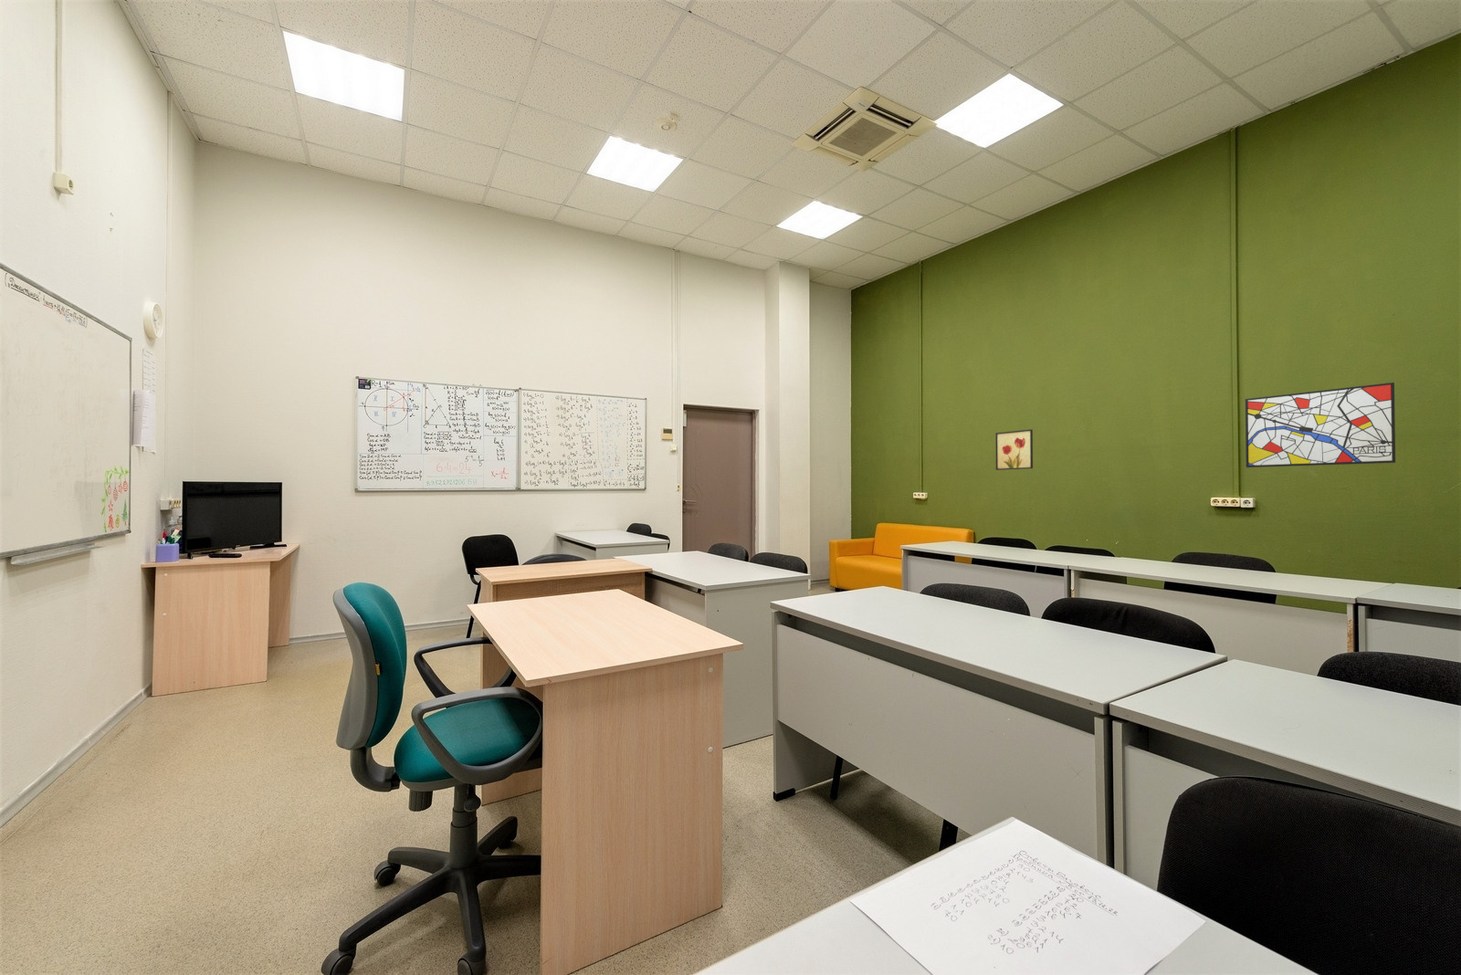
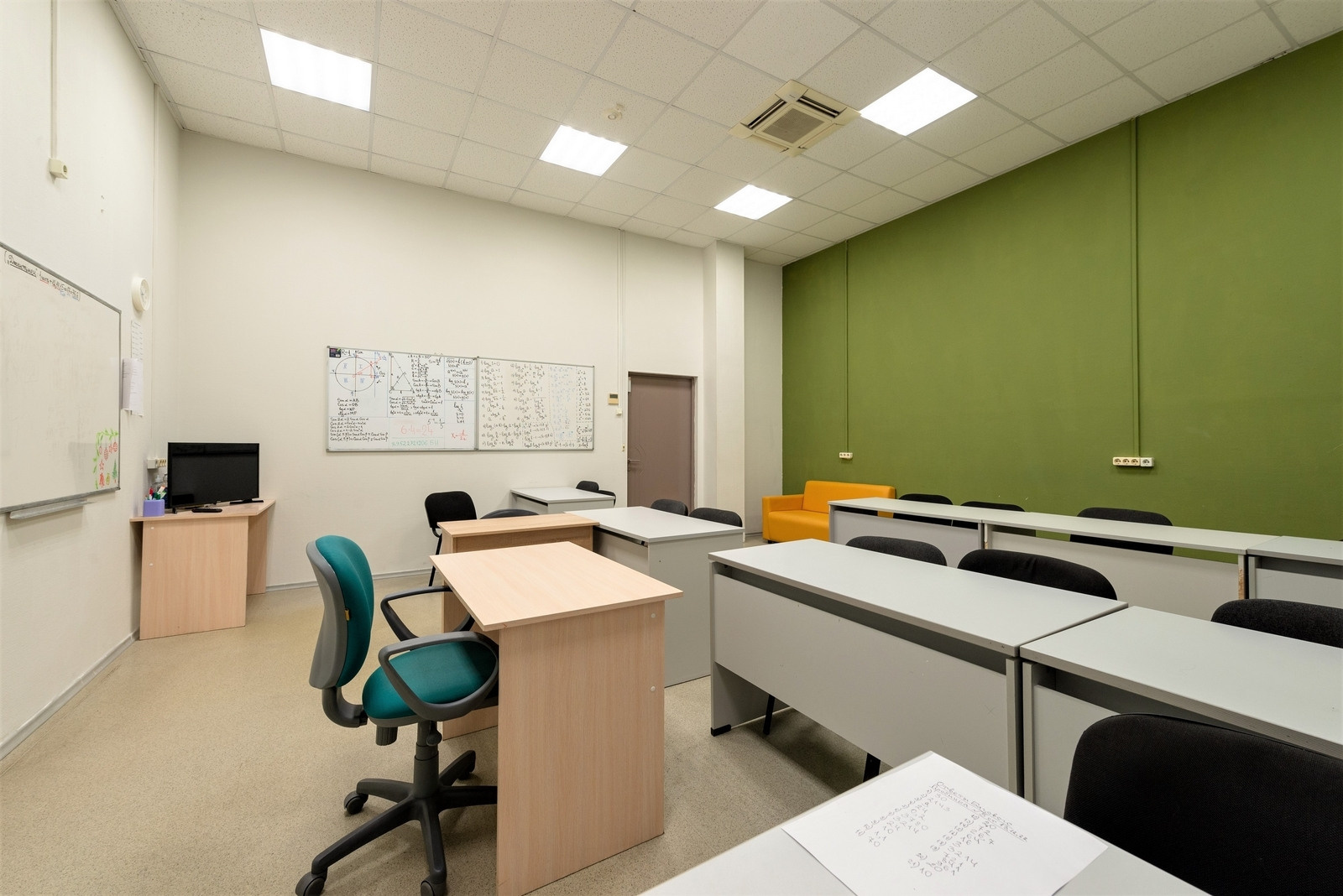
- wall art (1314, 428)
- wall art (1014, 451)
